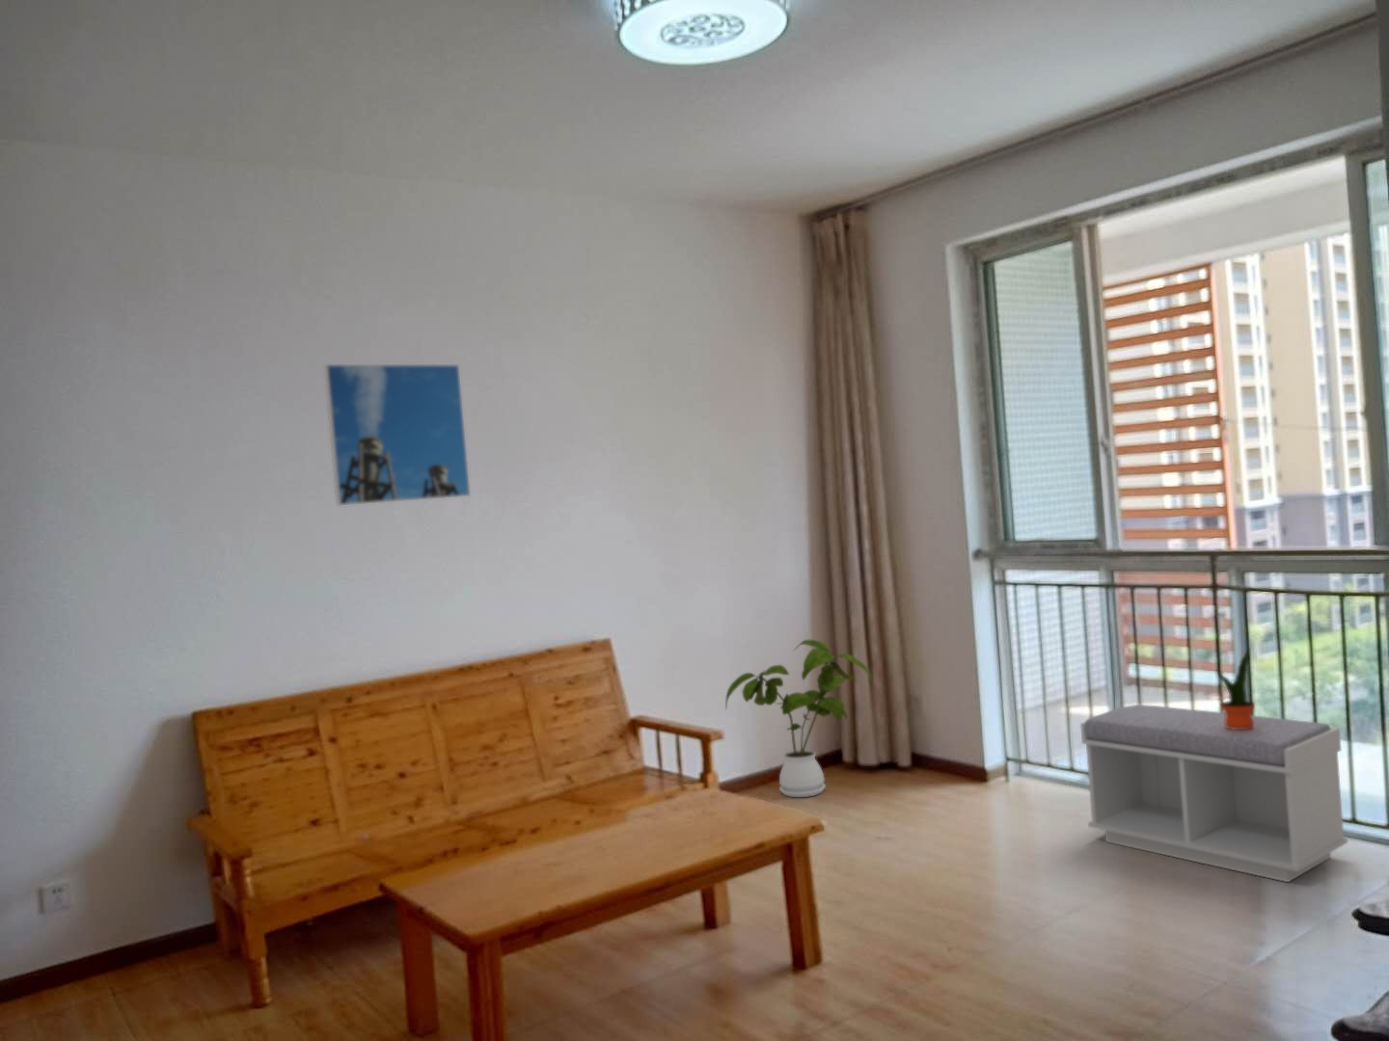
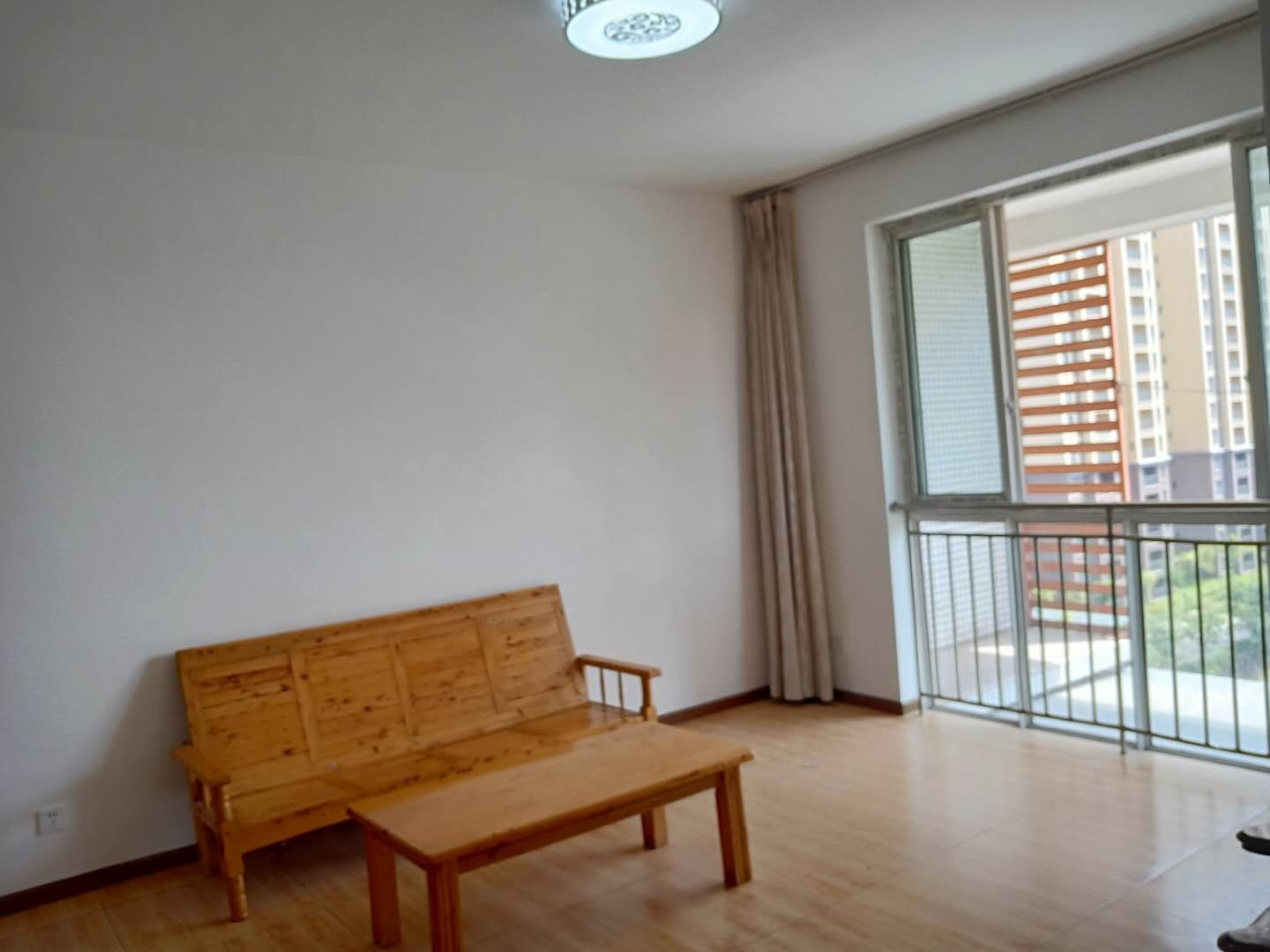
- house plant (816, 715)
- potted plant (1238, 687)
- bench (1206, 784)
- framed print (399, 433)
